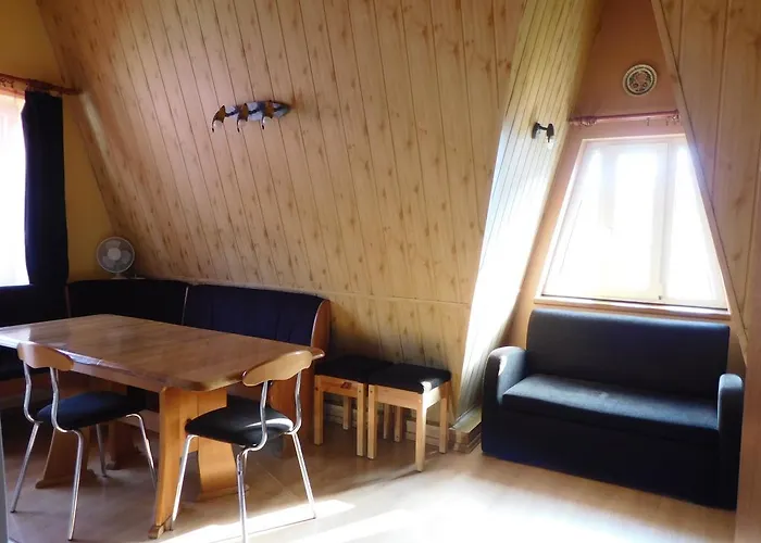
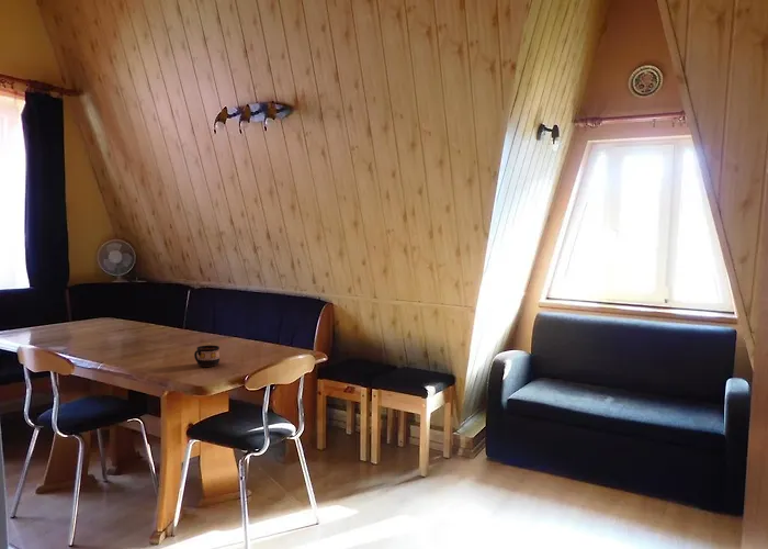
+ cup (206, 356)
